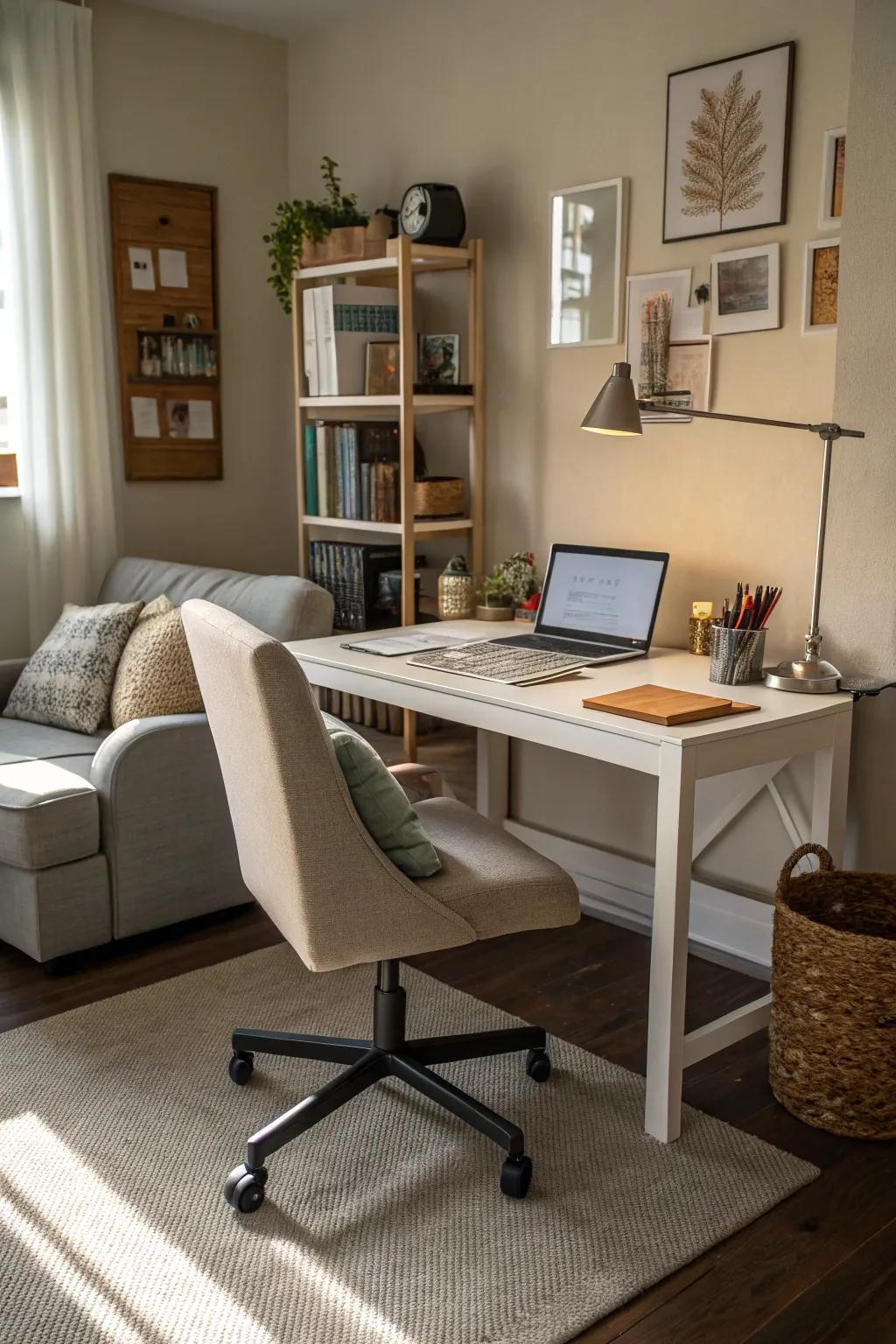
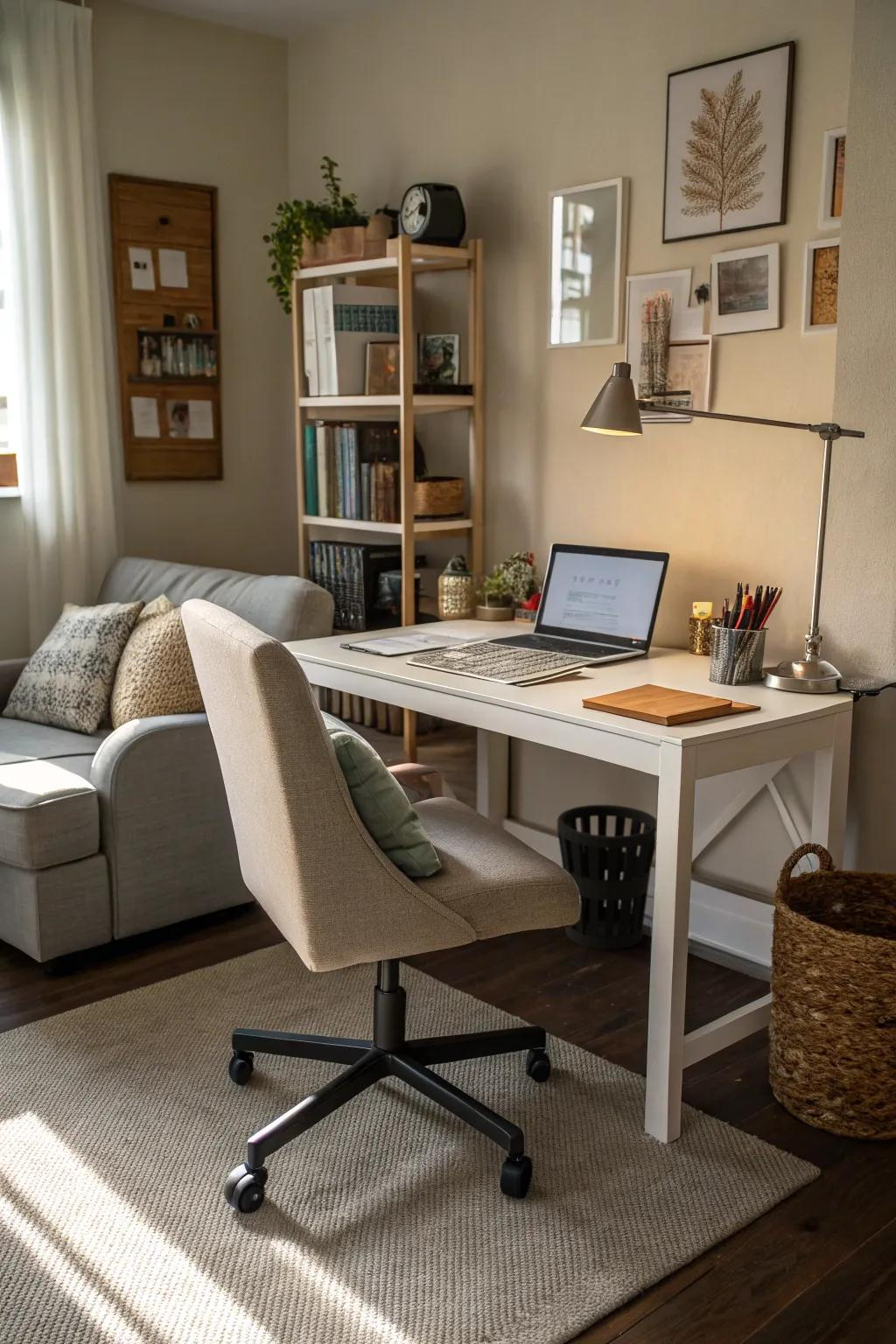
+ wastebasket (605, 877)
